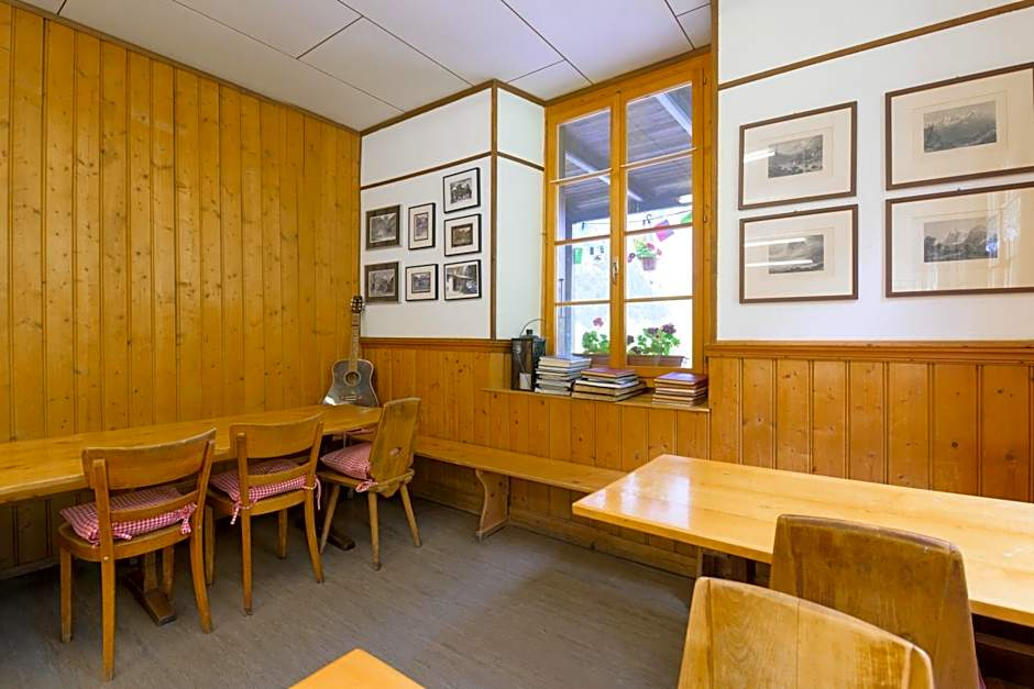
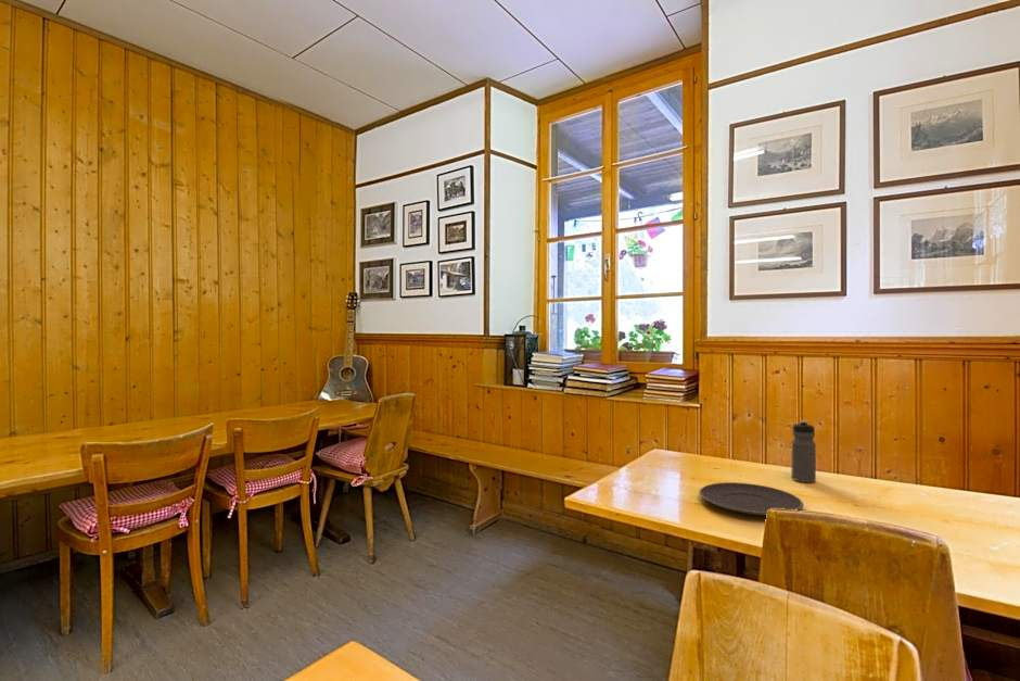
+ plate (749, 500)
+ water bottle (803, 450)
